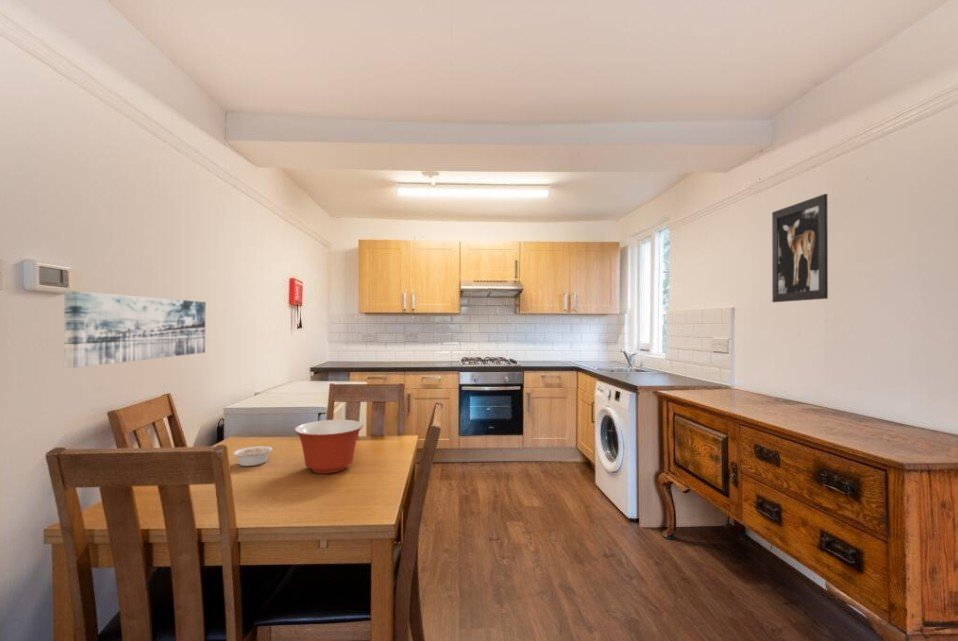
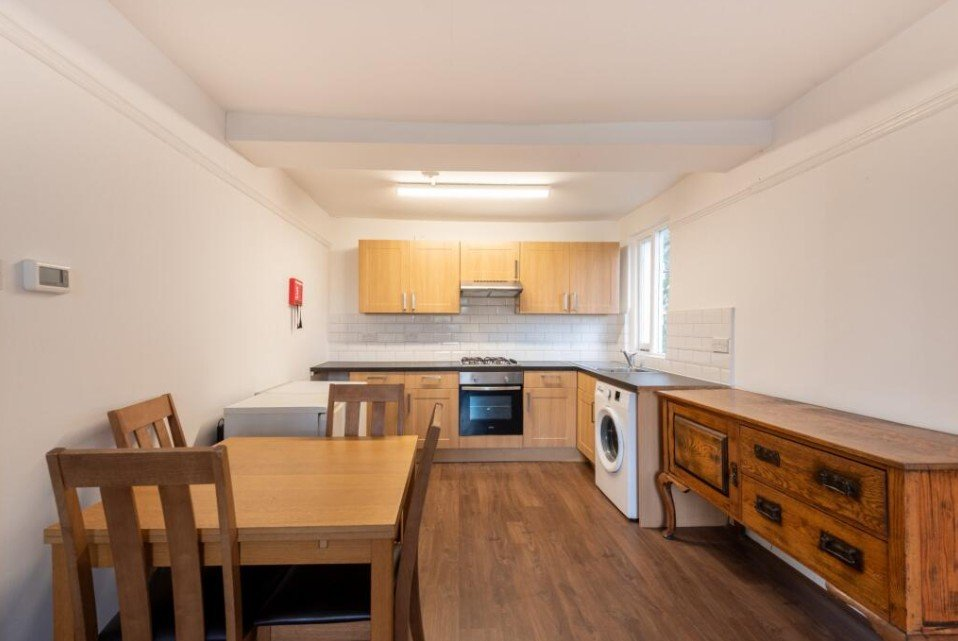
- mixing bowl (329, 447)
- wall art (149, 328)
- legume (254, 455)
- wall art (797, 252)
